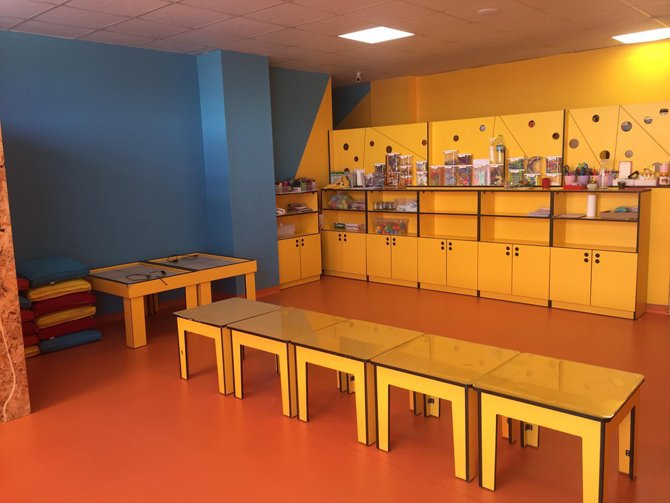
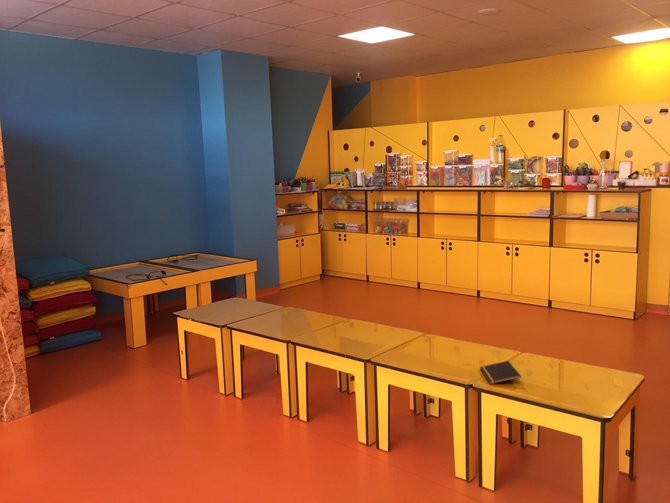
+ notepad (499, 372)
